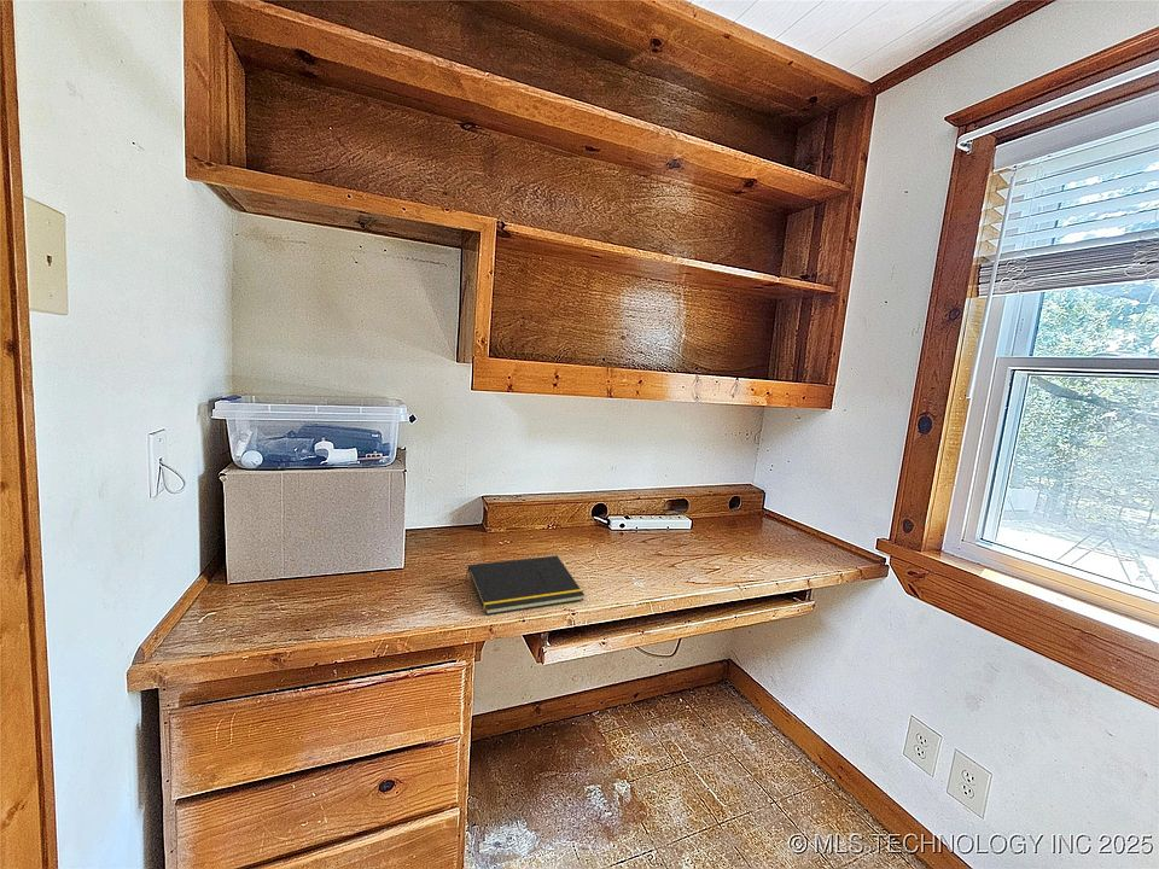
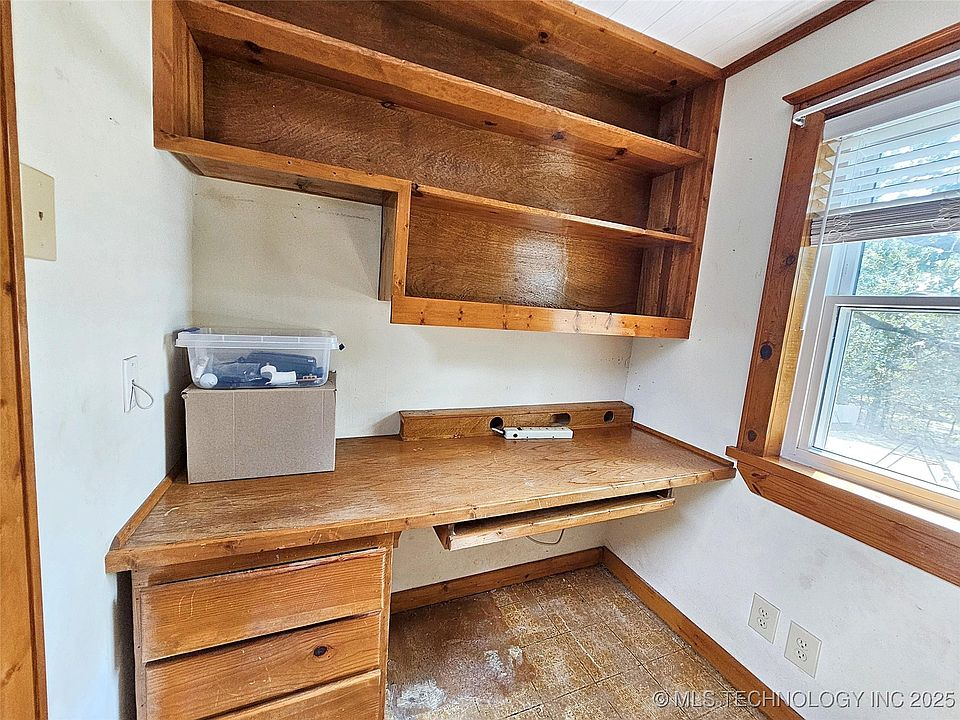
- notepad (525, 582)
